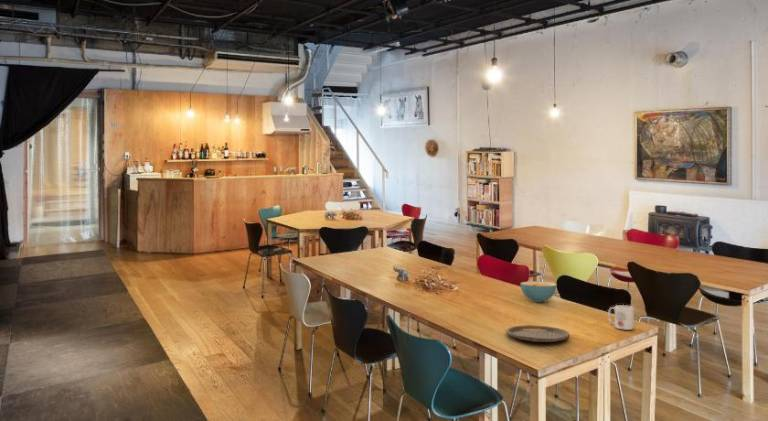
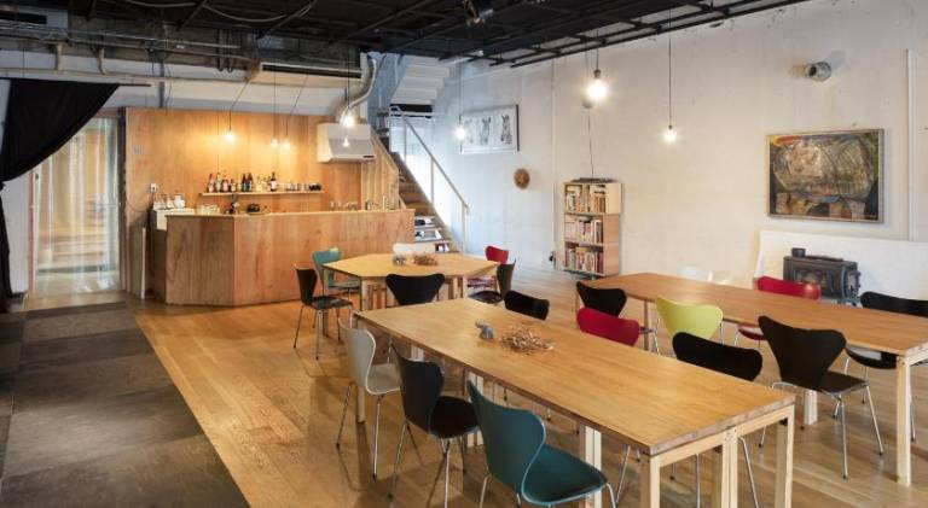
- mug (620, 316)
- cereal bowl (538, 292)
- plate (537, 333)
